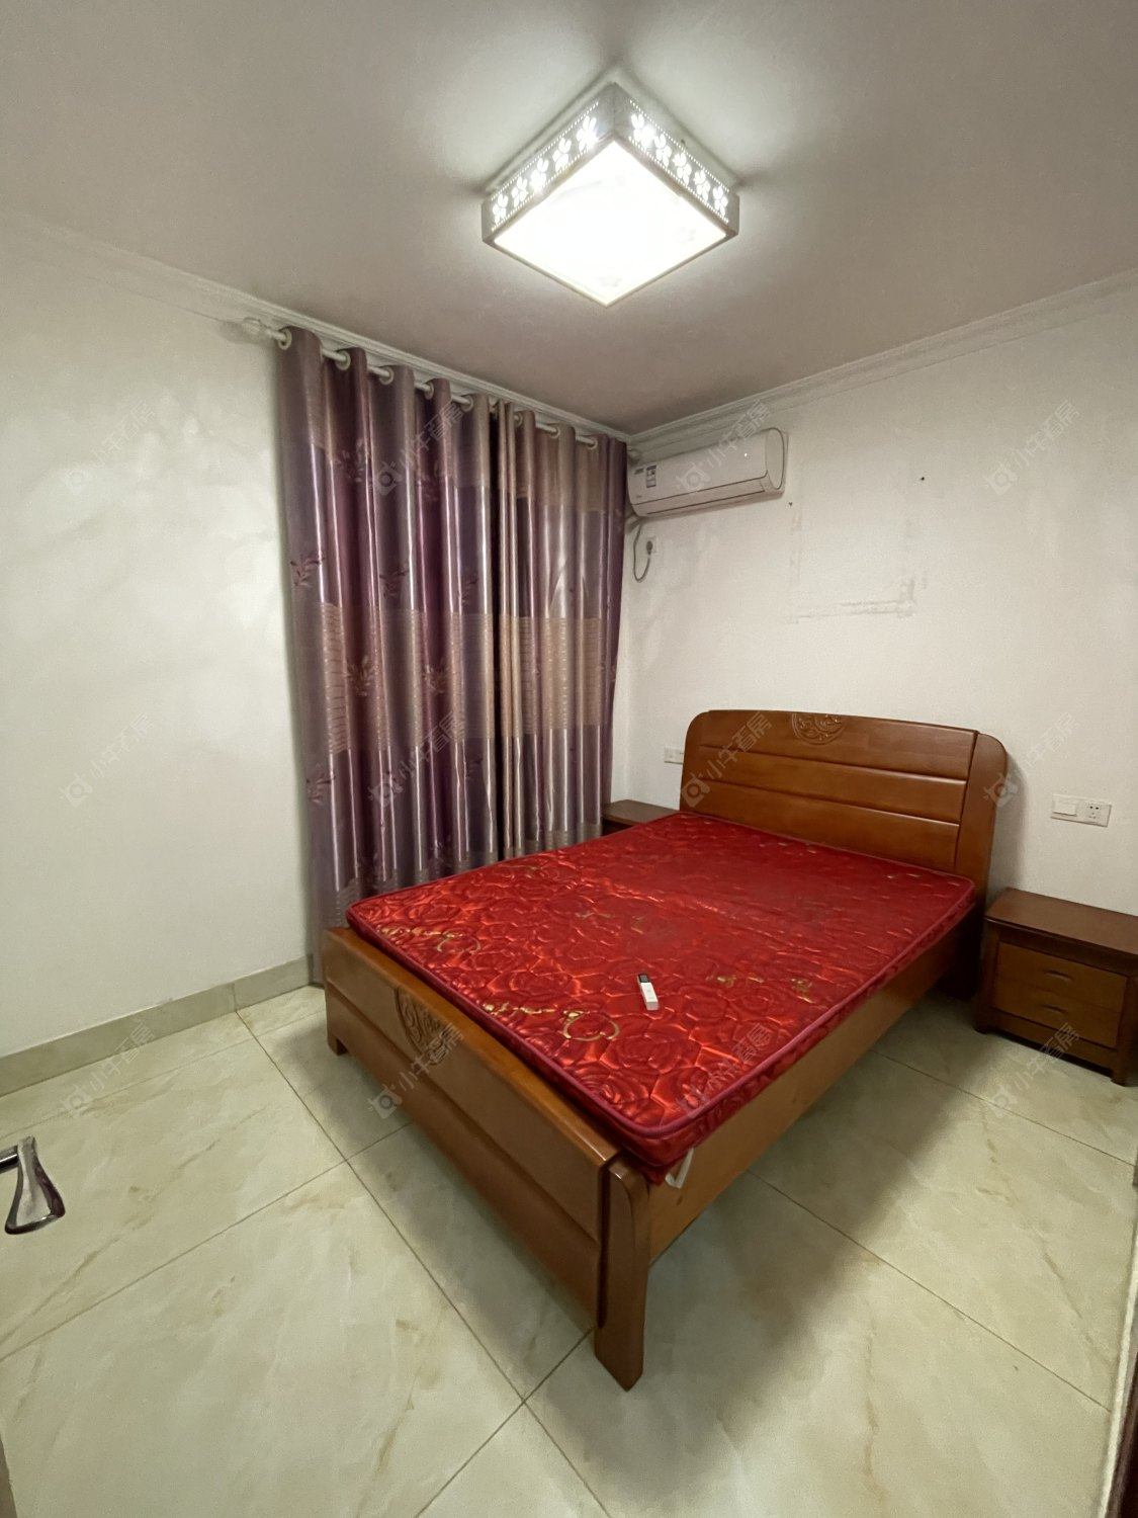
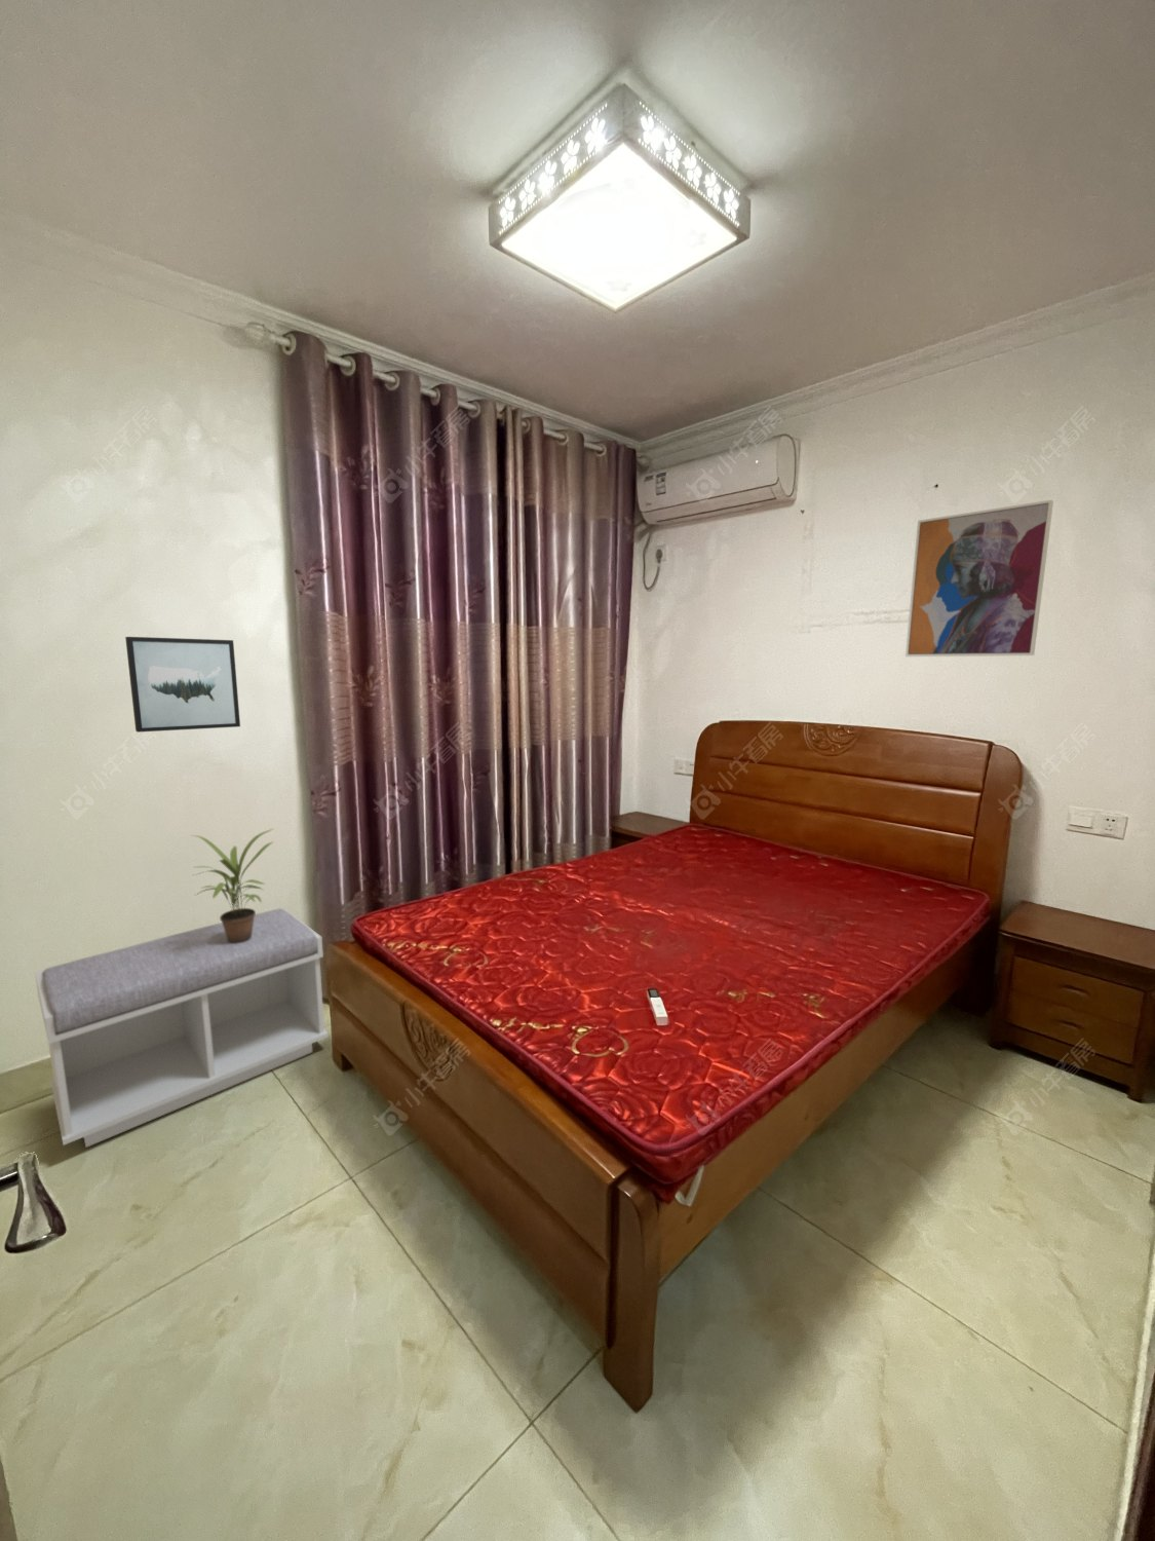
+ potted plant (239, 886)
+ bench (193, 1011)
+ wall art (973, 585)
+ wall art (186, 684)
